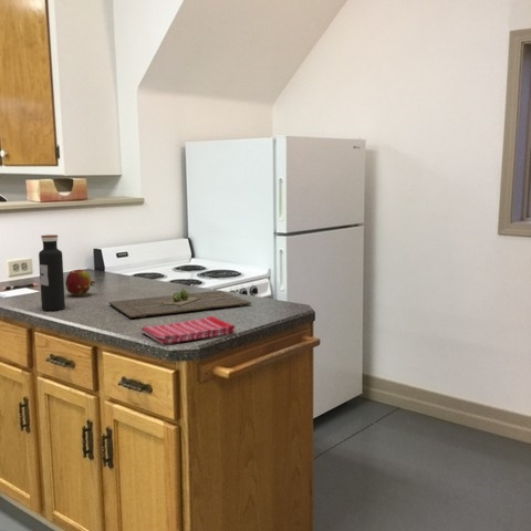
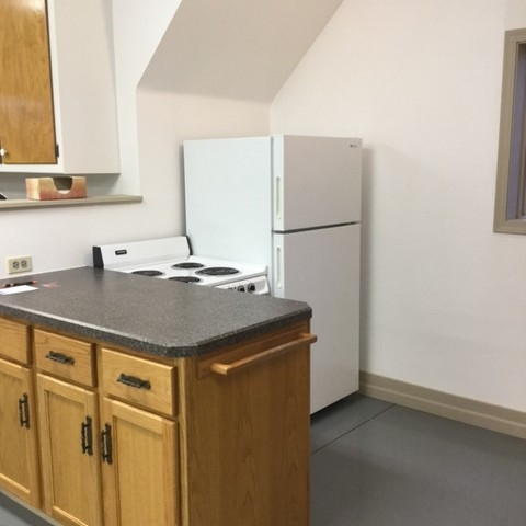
- fruit (80, 282)
- water bottle (51, 272)
- cutting board (179, 296)
- dish towel (188, 329)
